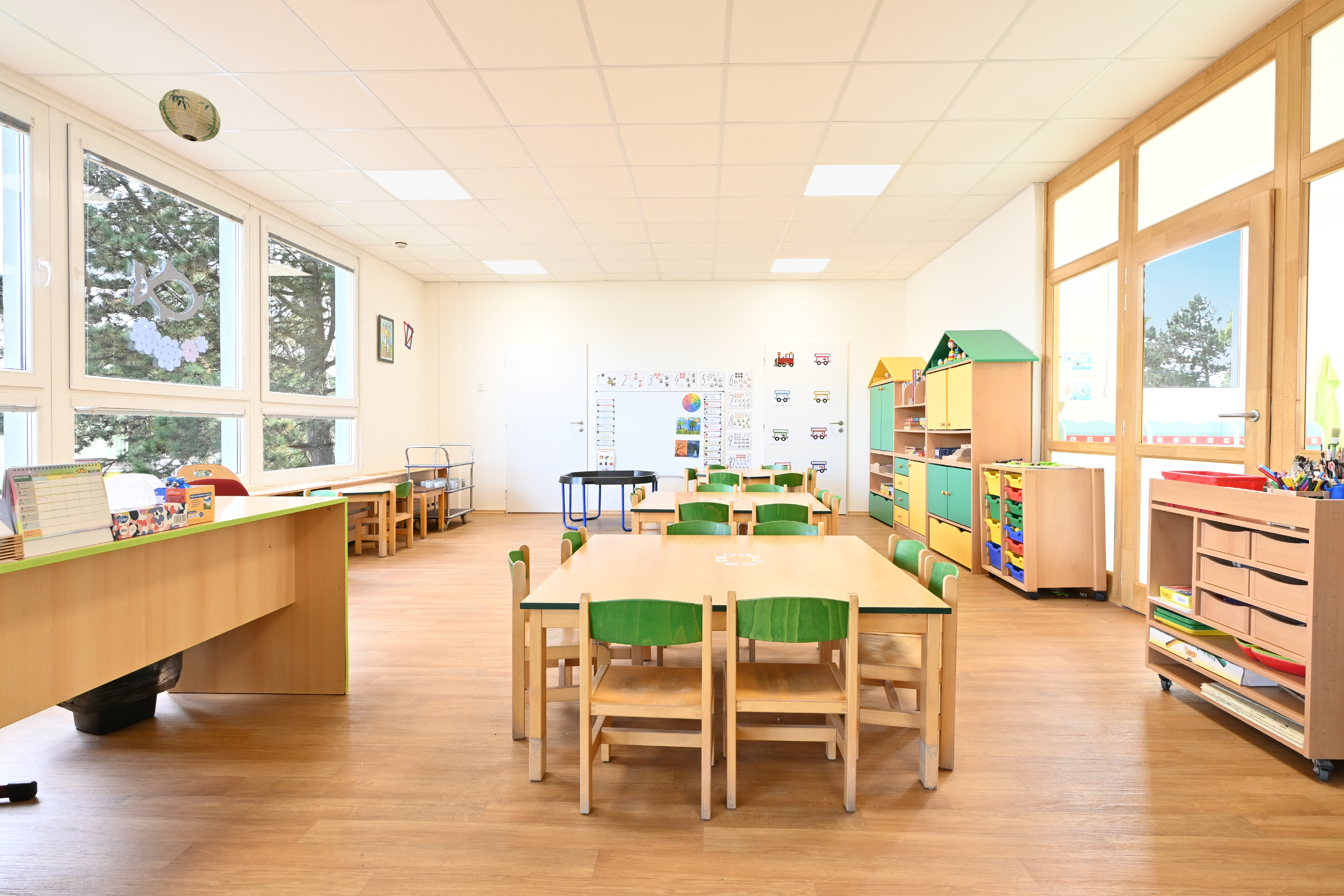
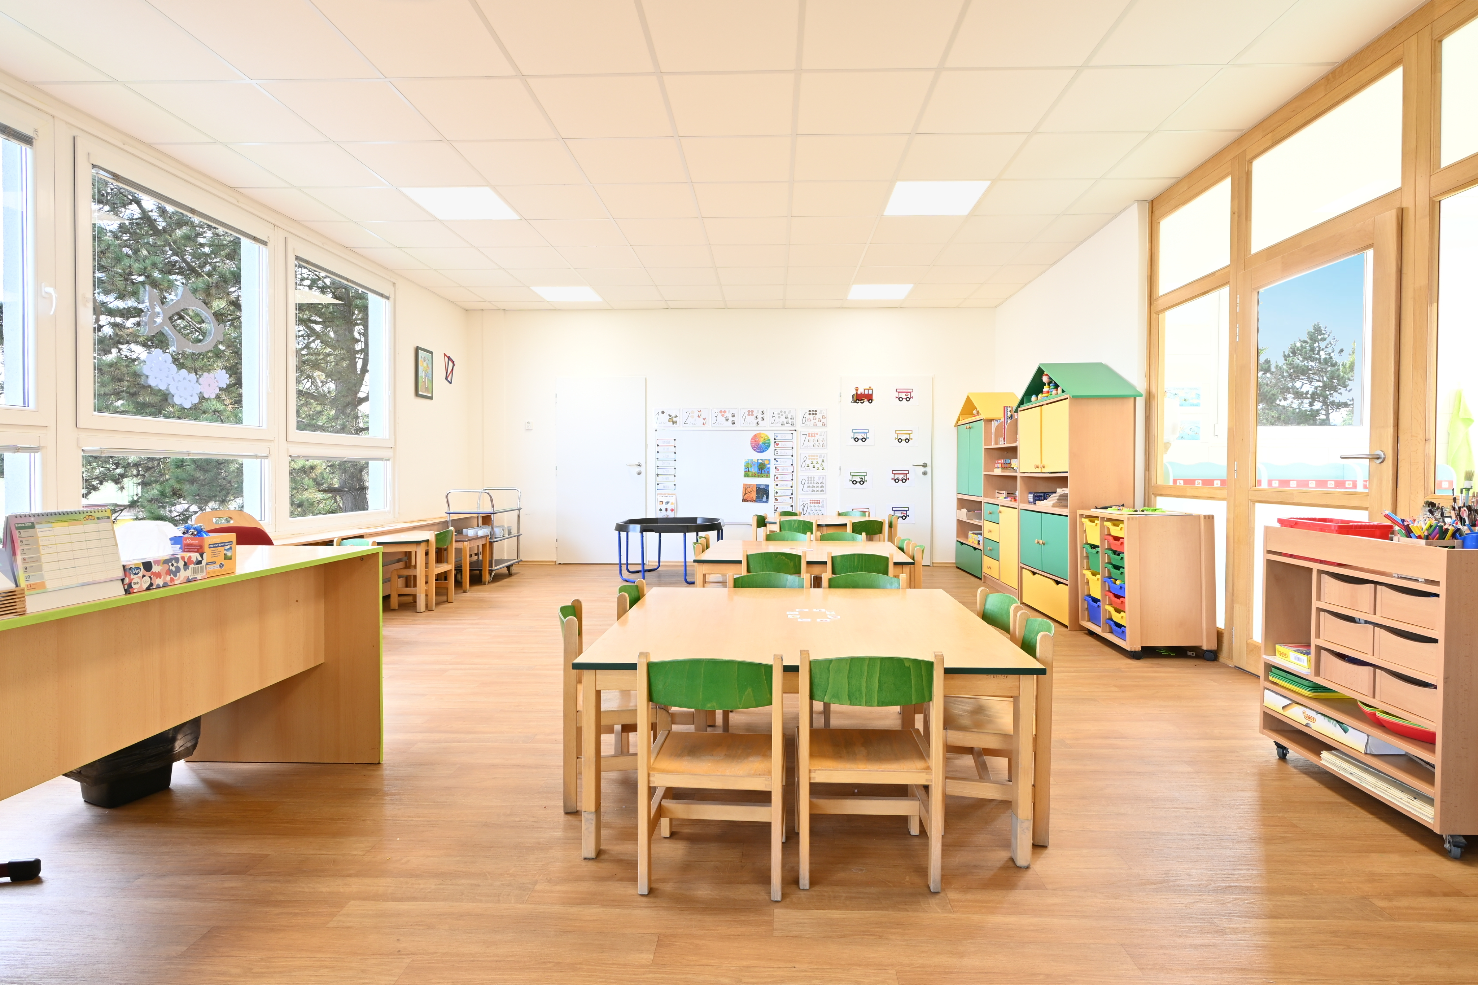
- smoke detector (401, 244)
- paper lantern (190, 116)
